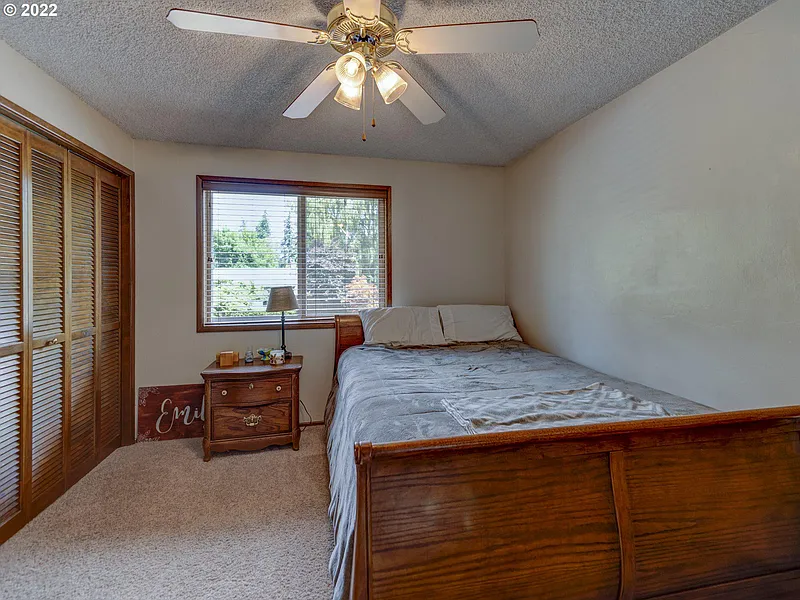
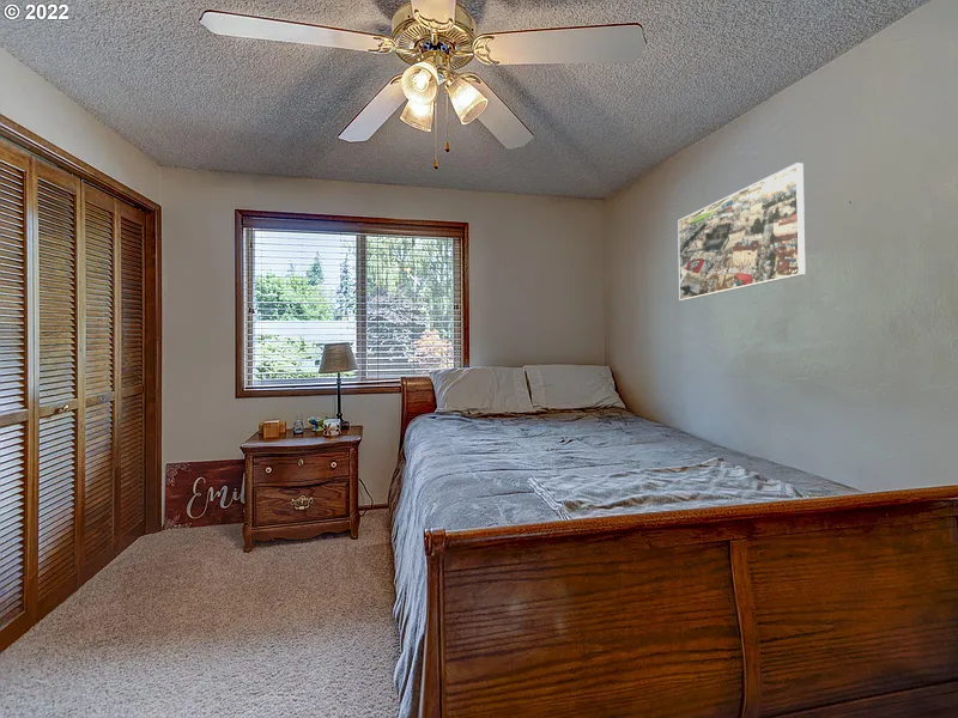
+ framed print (730, 243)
